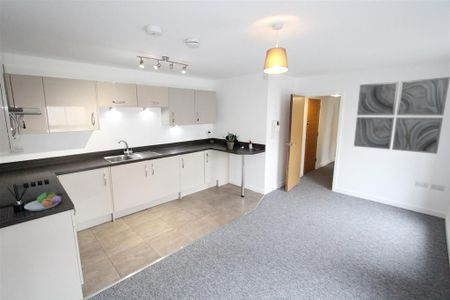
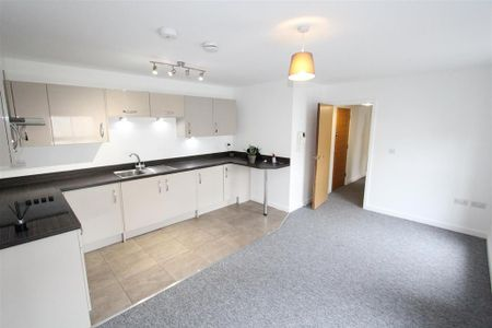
- fruit bowl (43, 200)
- wall art (396, 117)
